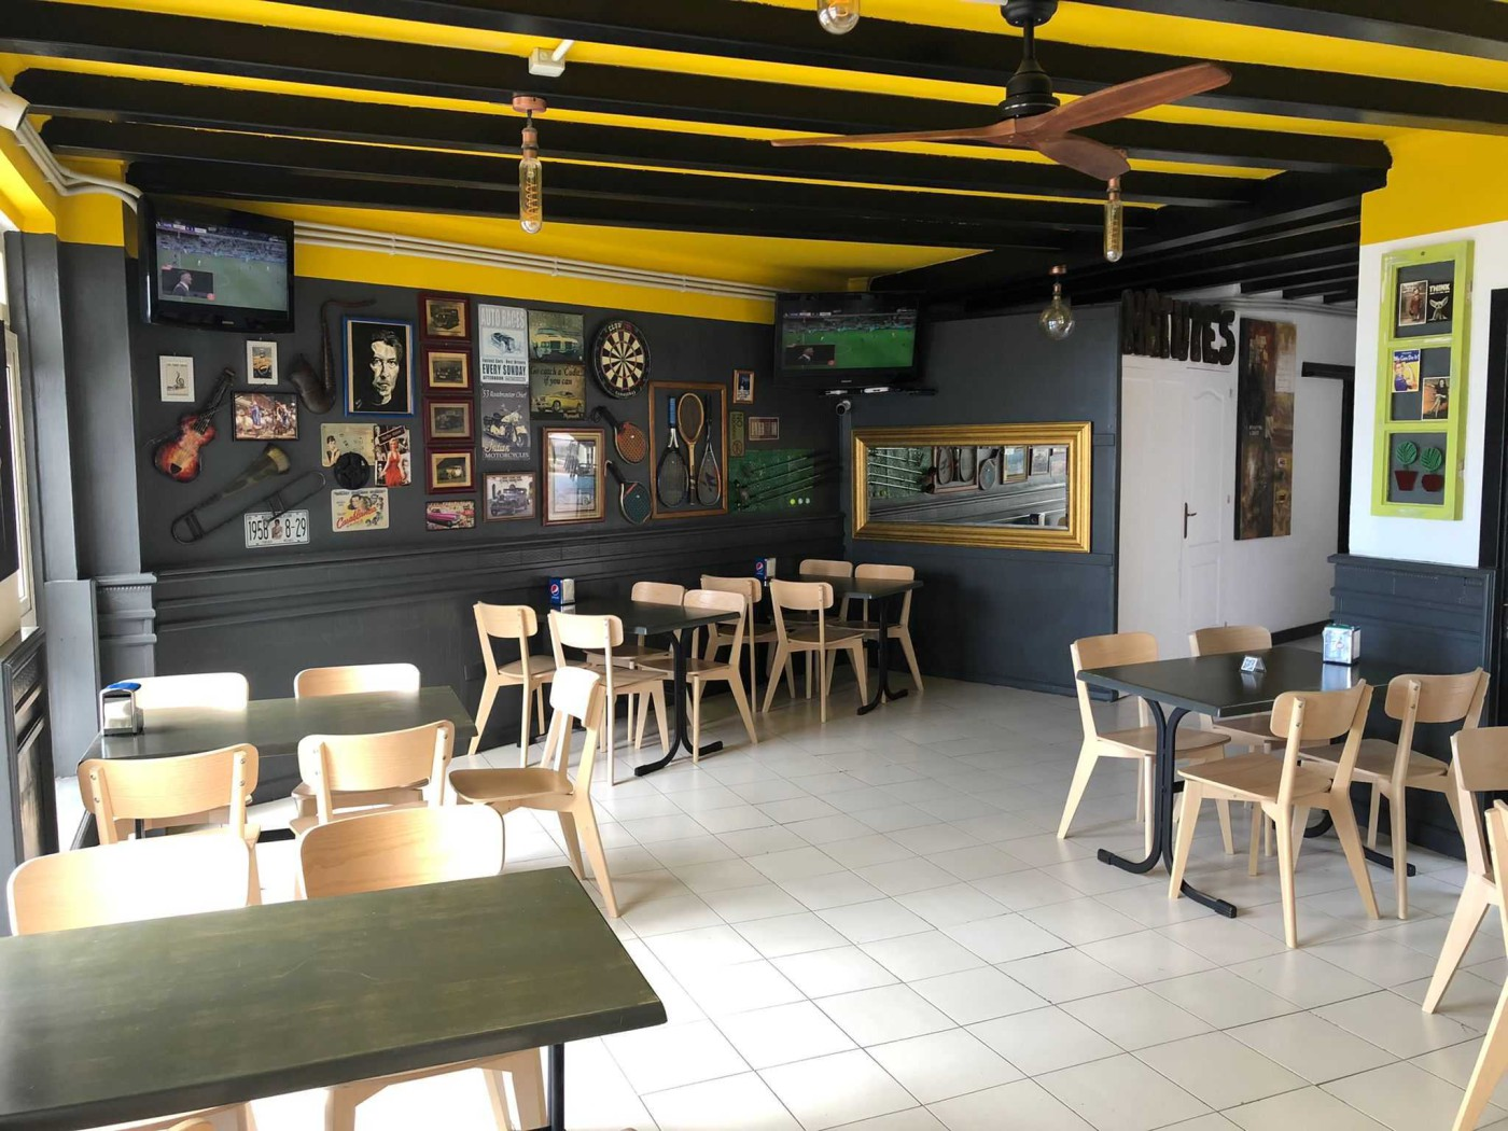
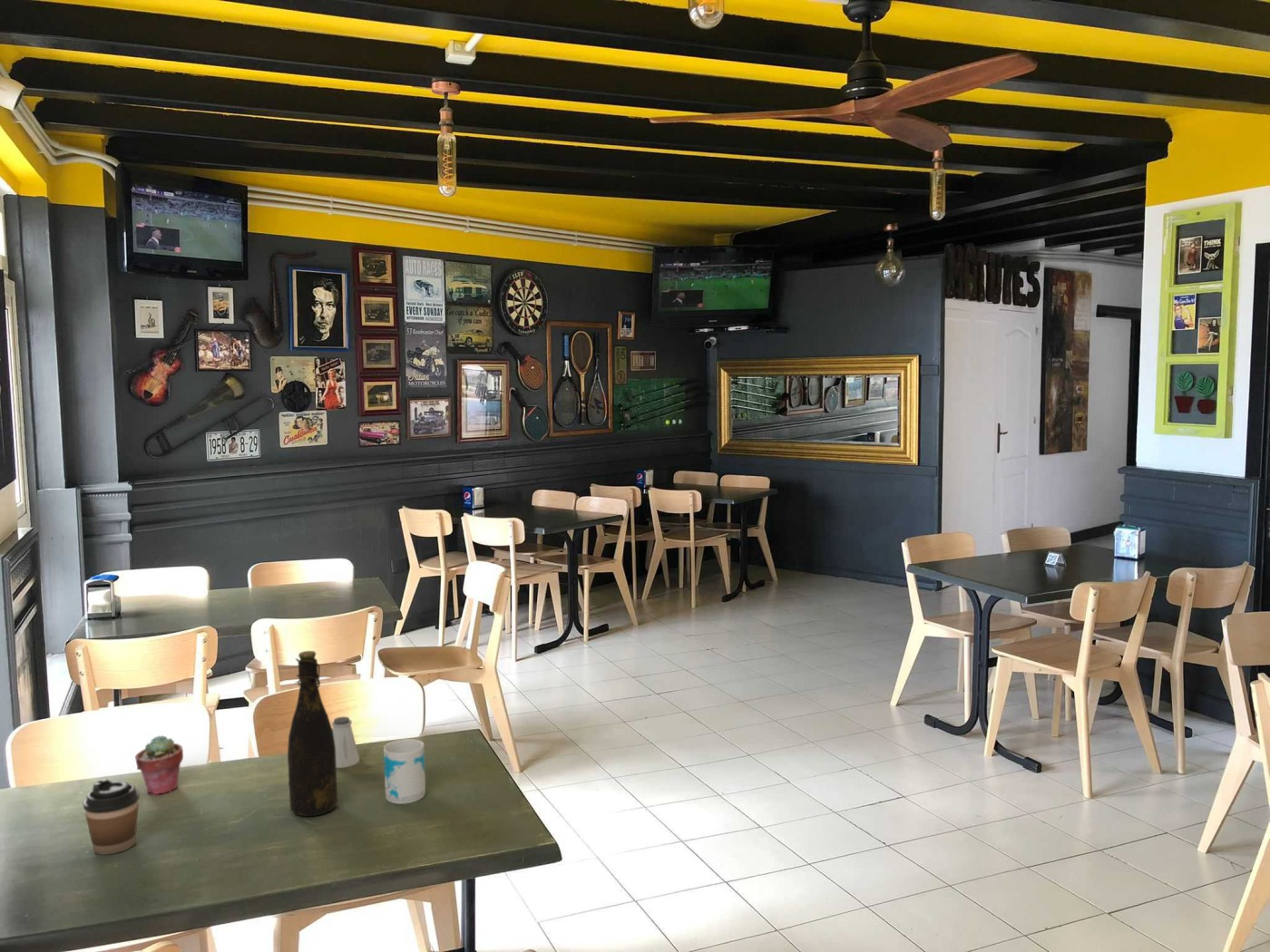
+ potted succulent (160, 763)
+ mug (404, 767)
+ coffee cup (112, 814)
+ bottle (310, 731)
+ saltshaker (342, 740)
